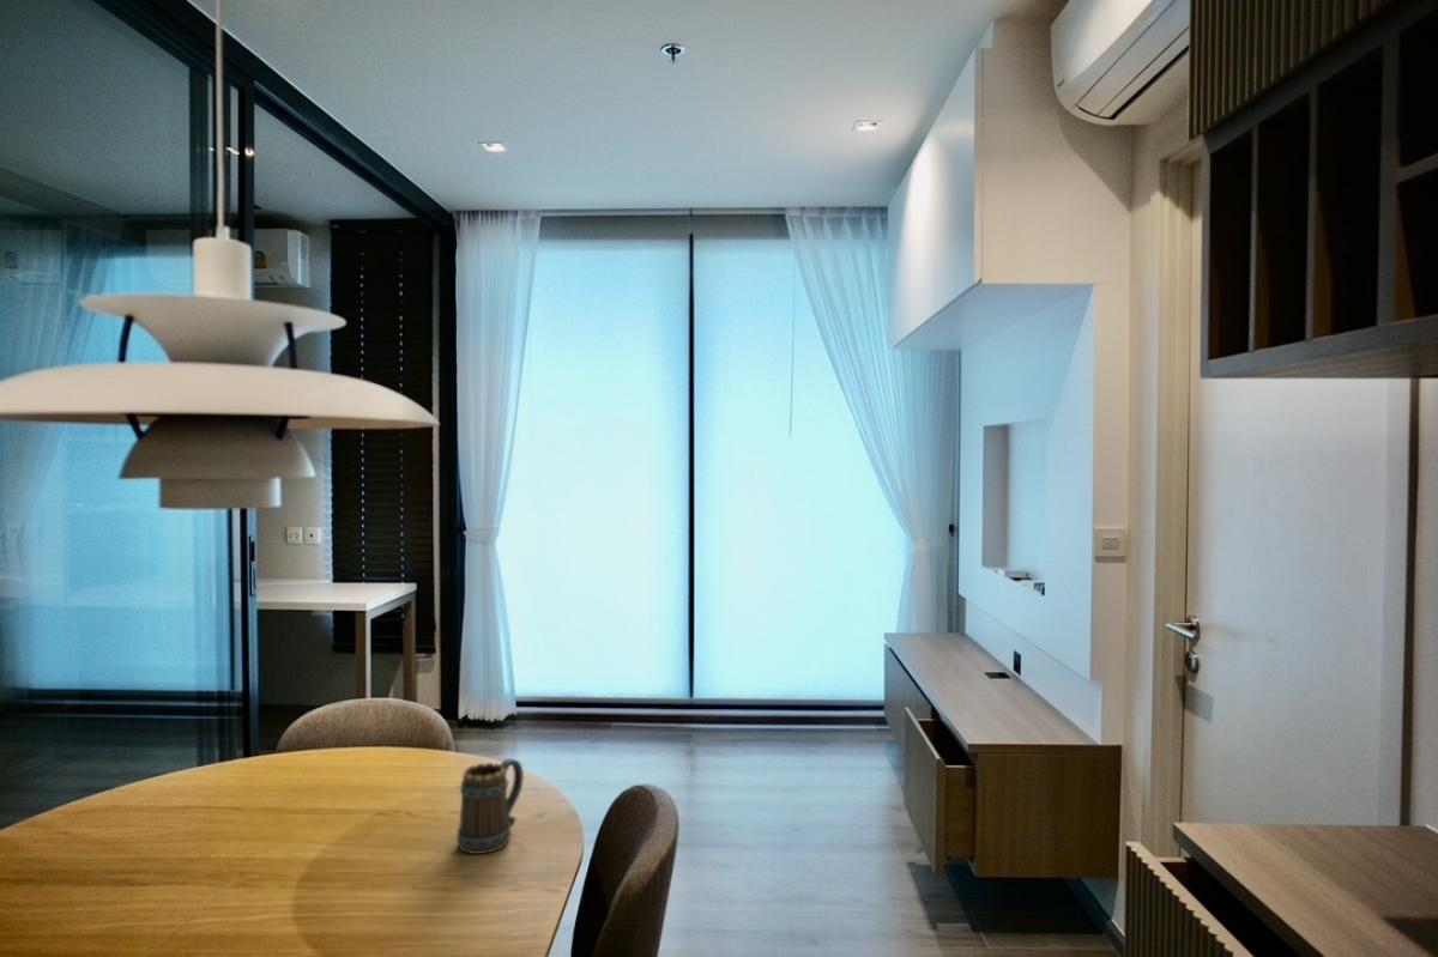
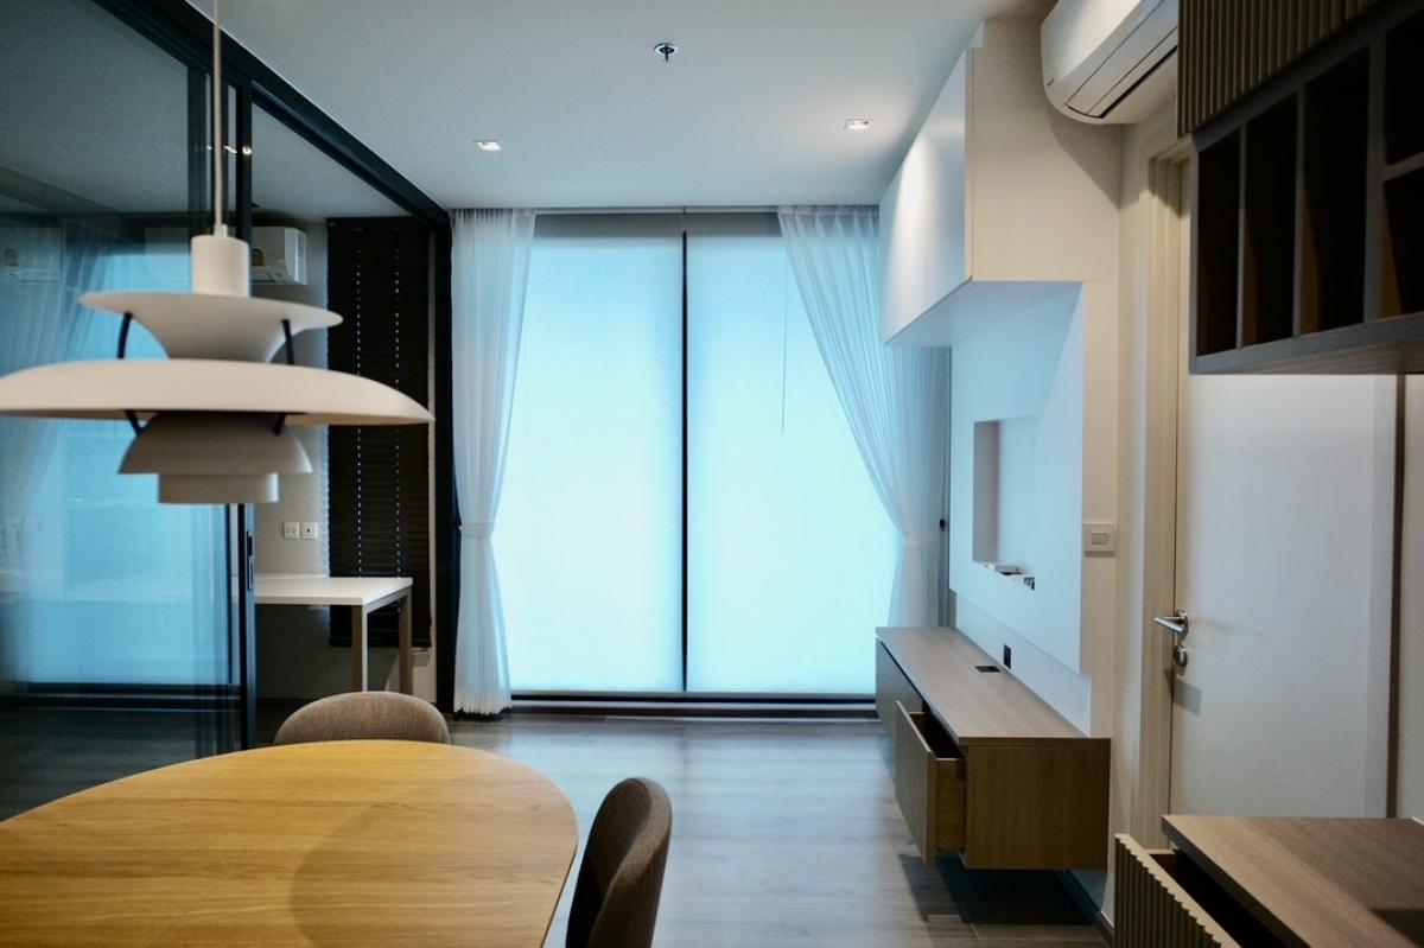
- mug (493, 801)
